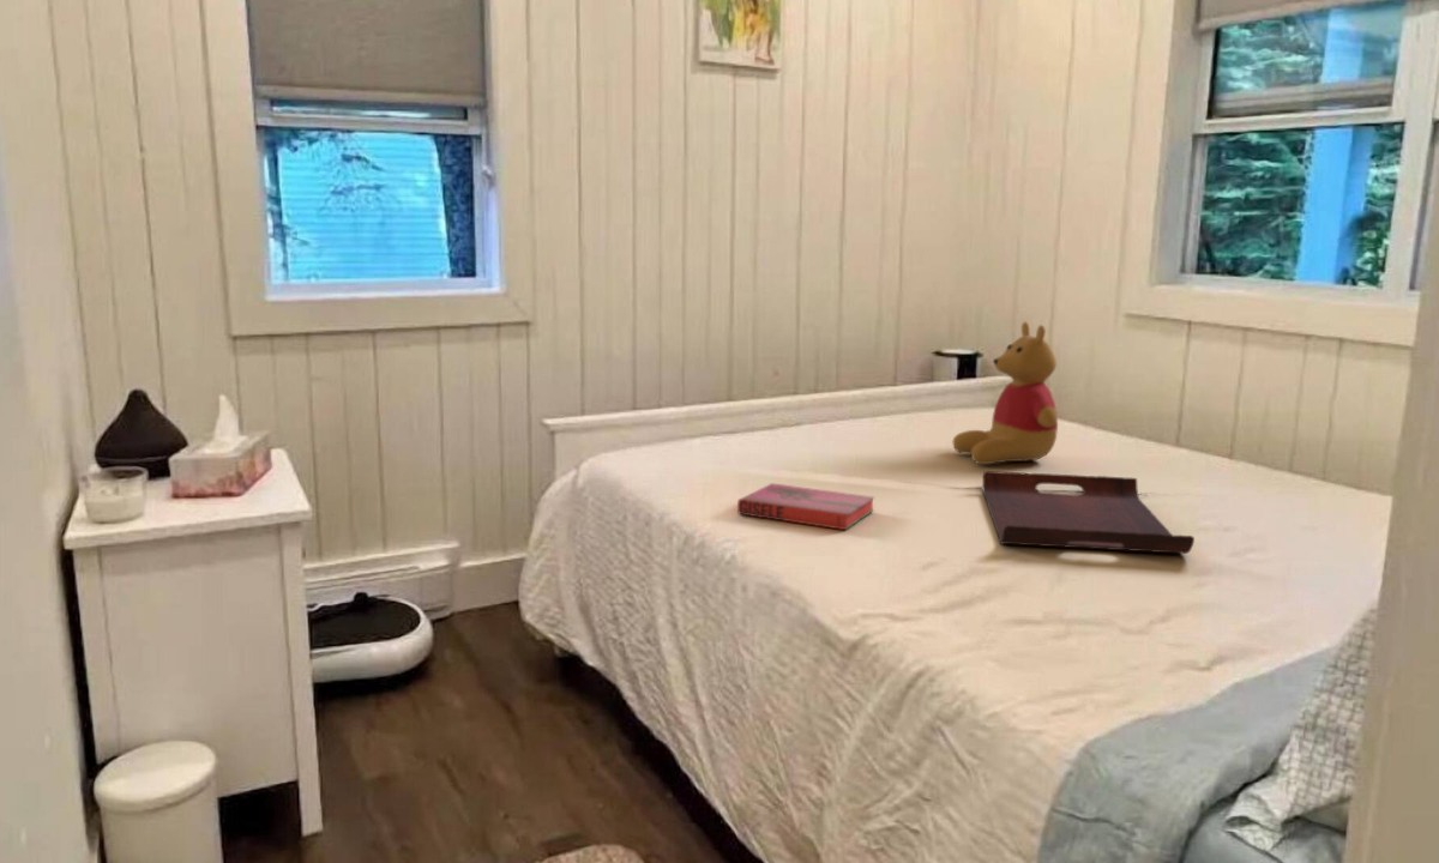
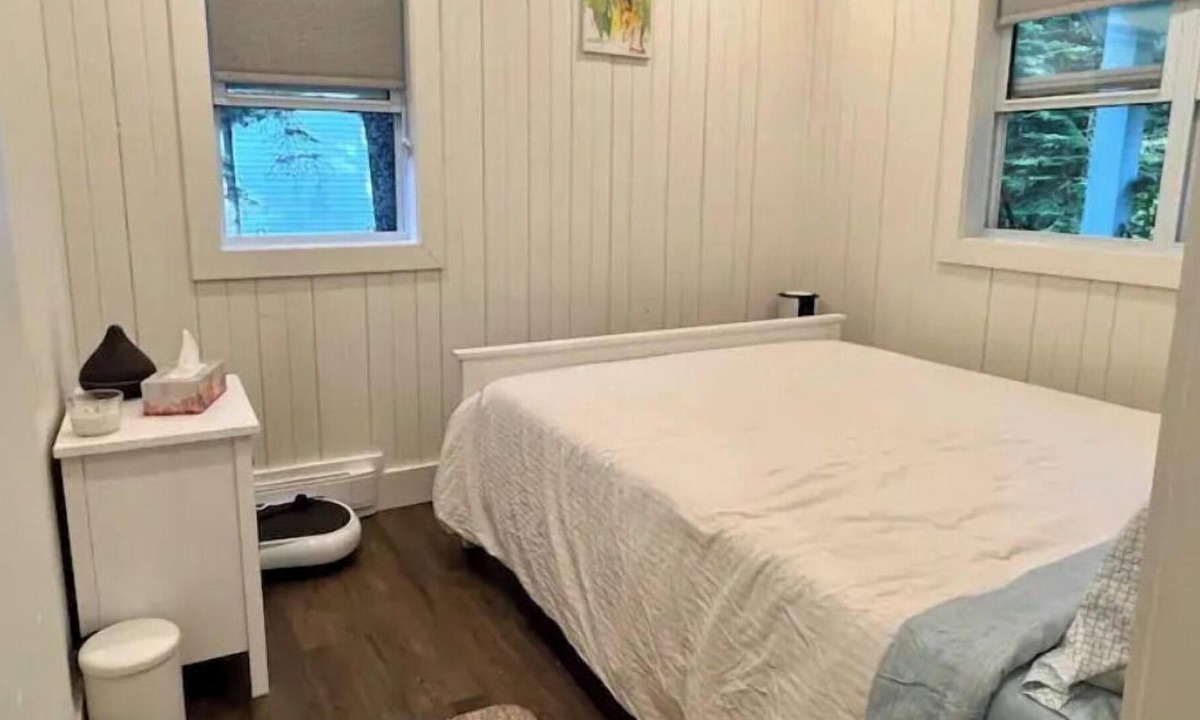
- serving tray (1076, 511)
- hardback book (806, 505)
- stuffed bear (1008, 392)
